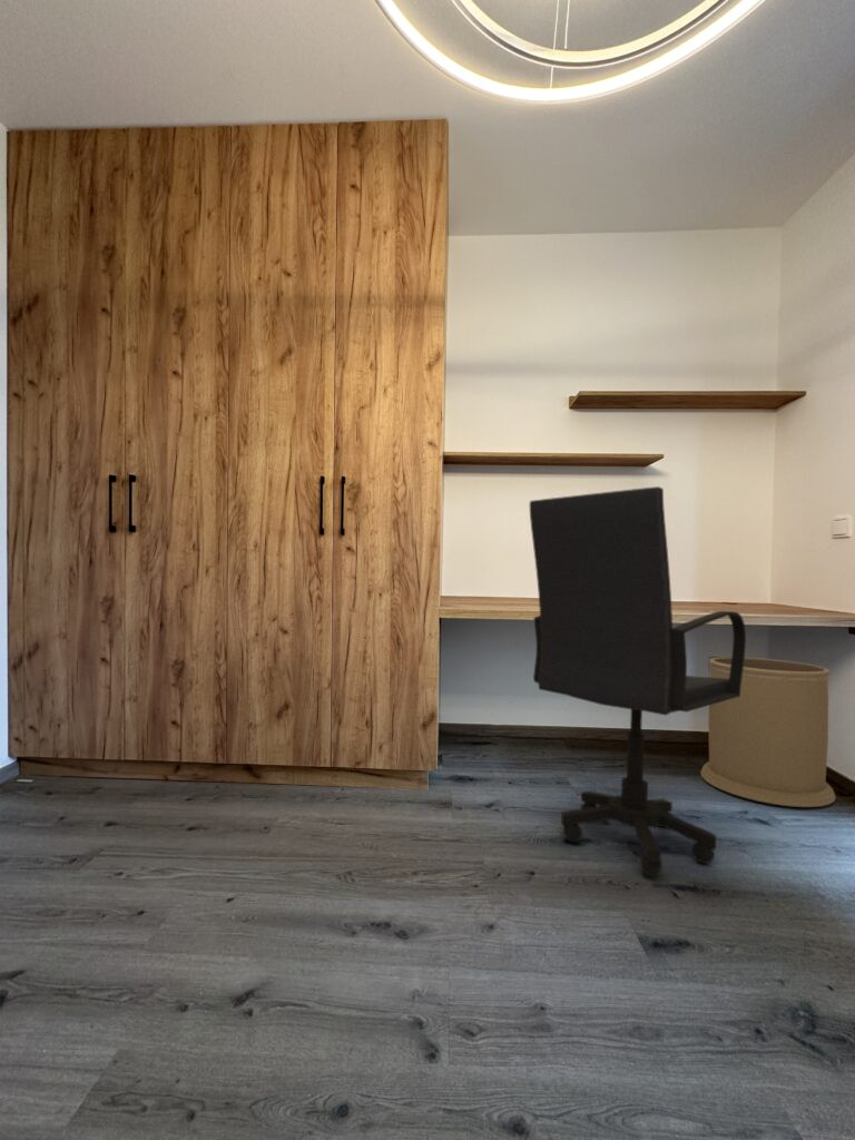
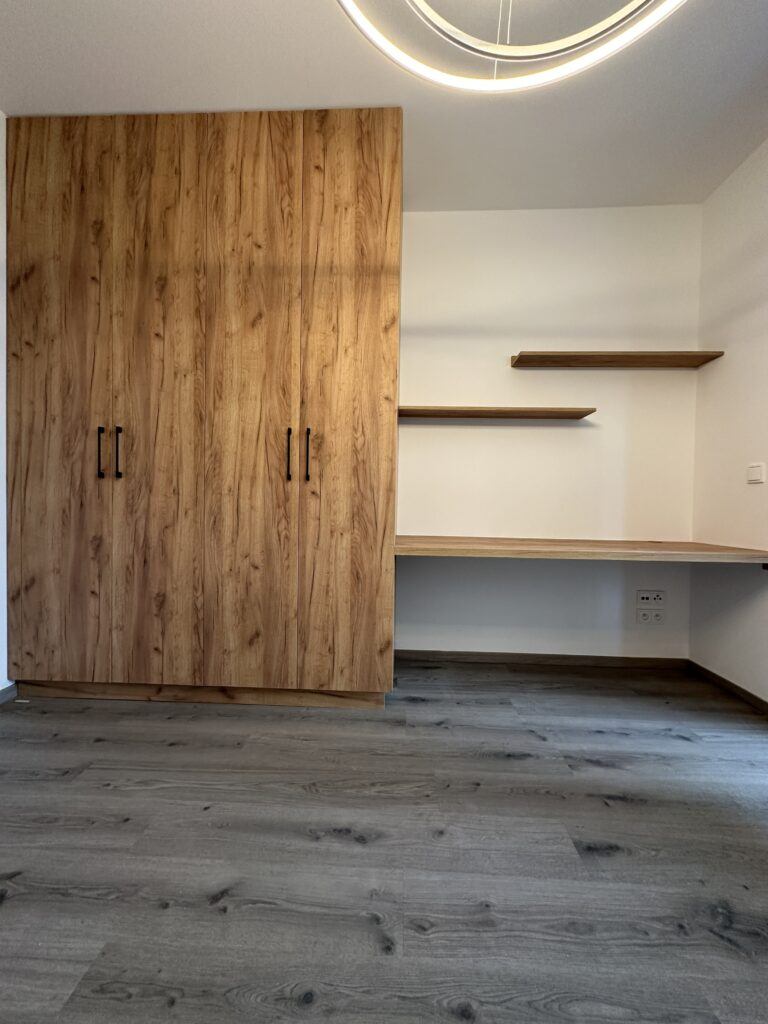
- office chair (632, 674)
- trash can (765, 724)
